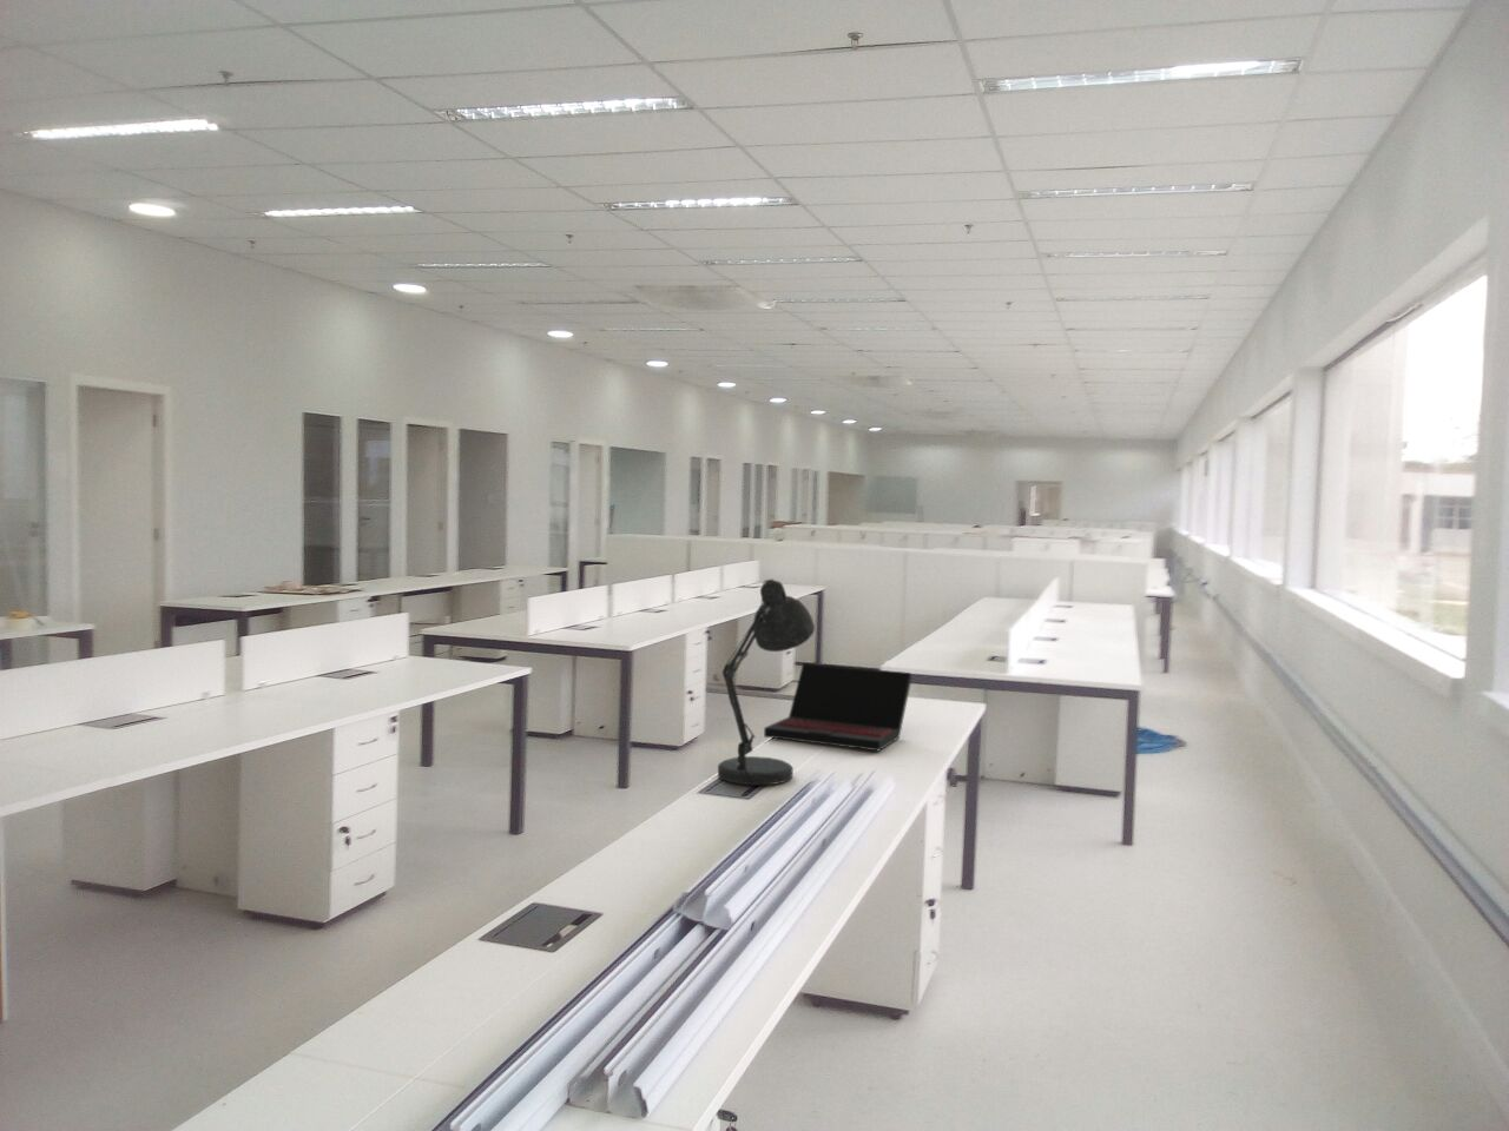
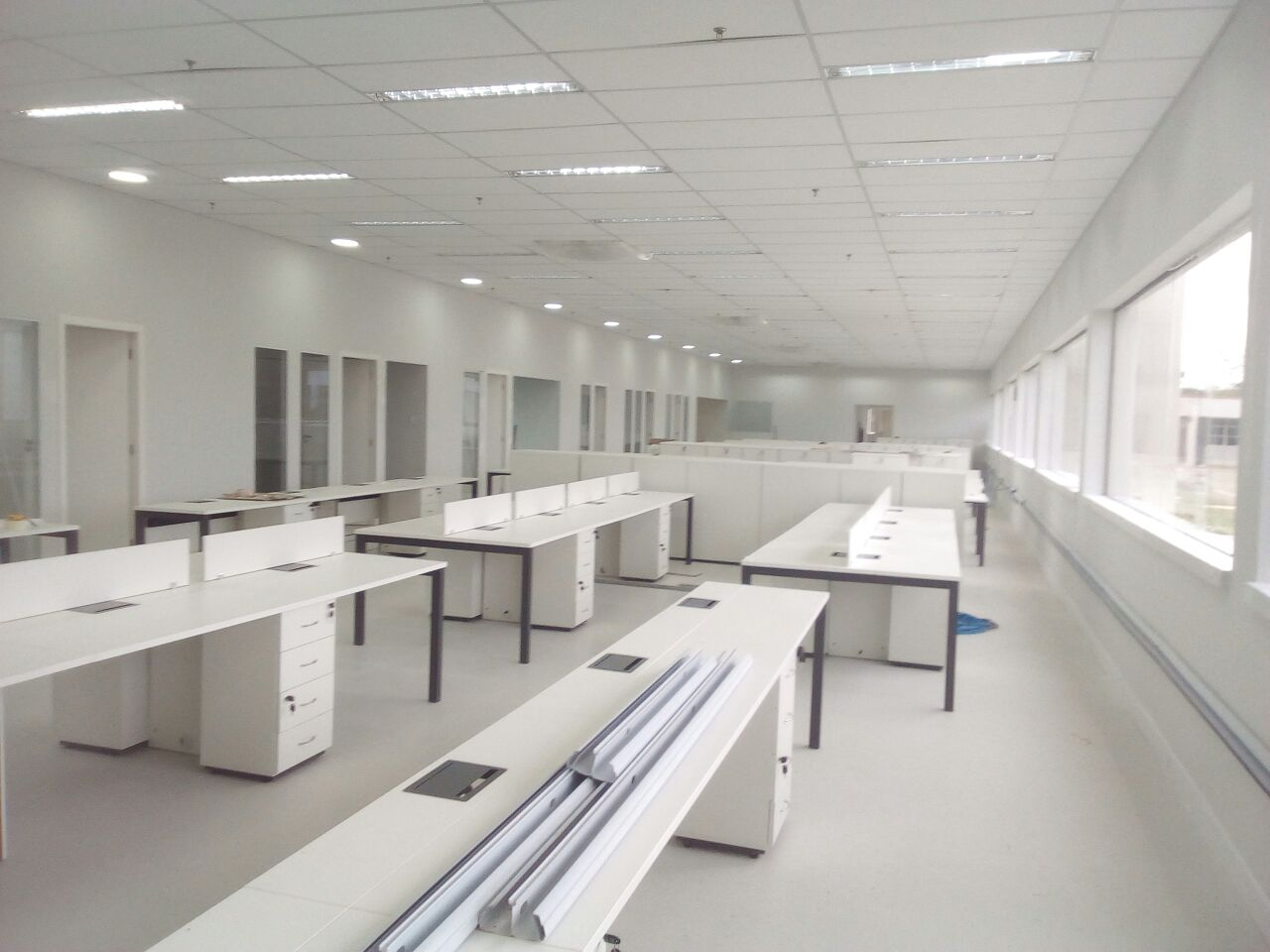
- desk lamp (740, 662)
- laptop (839, 703)
